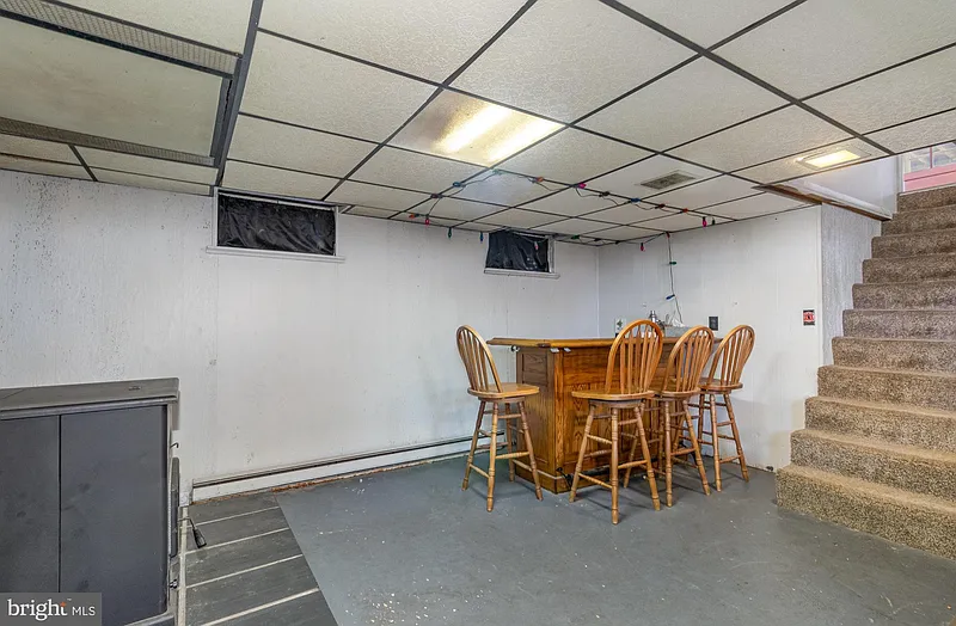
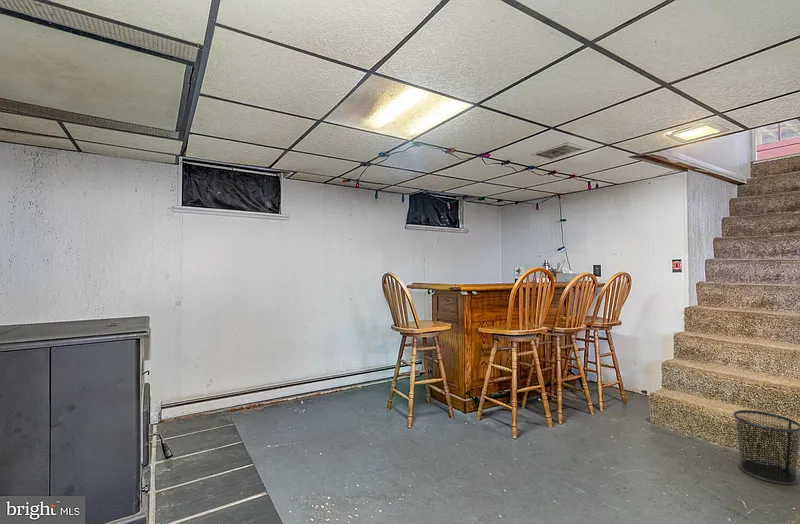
+ trash can (766, 446)
